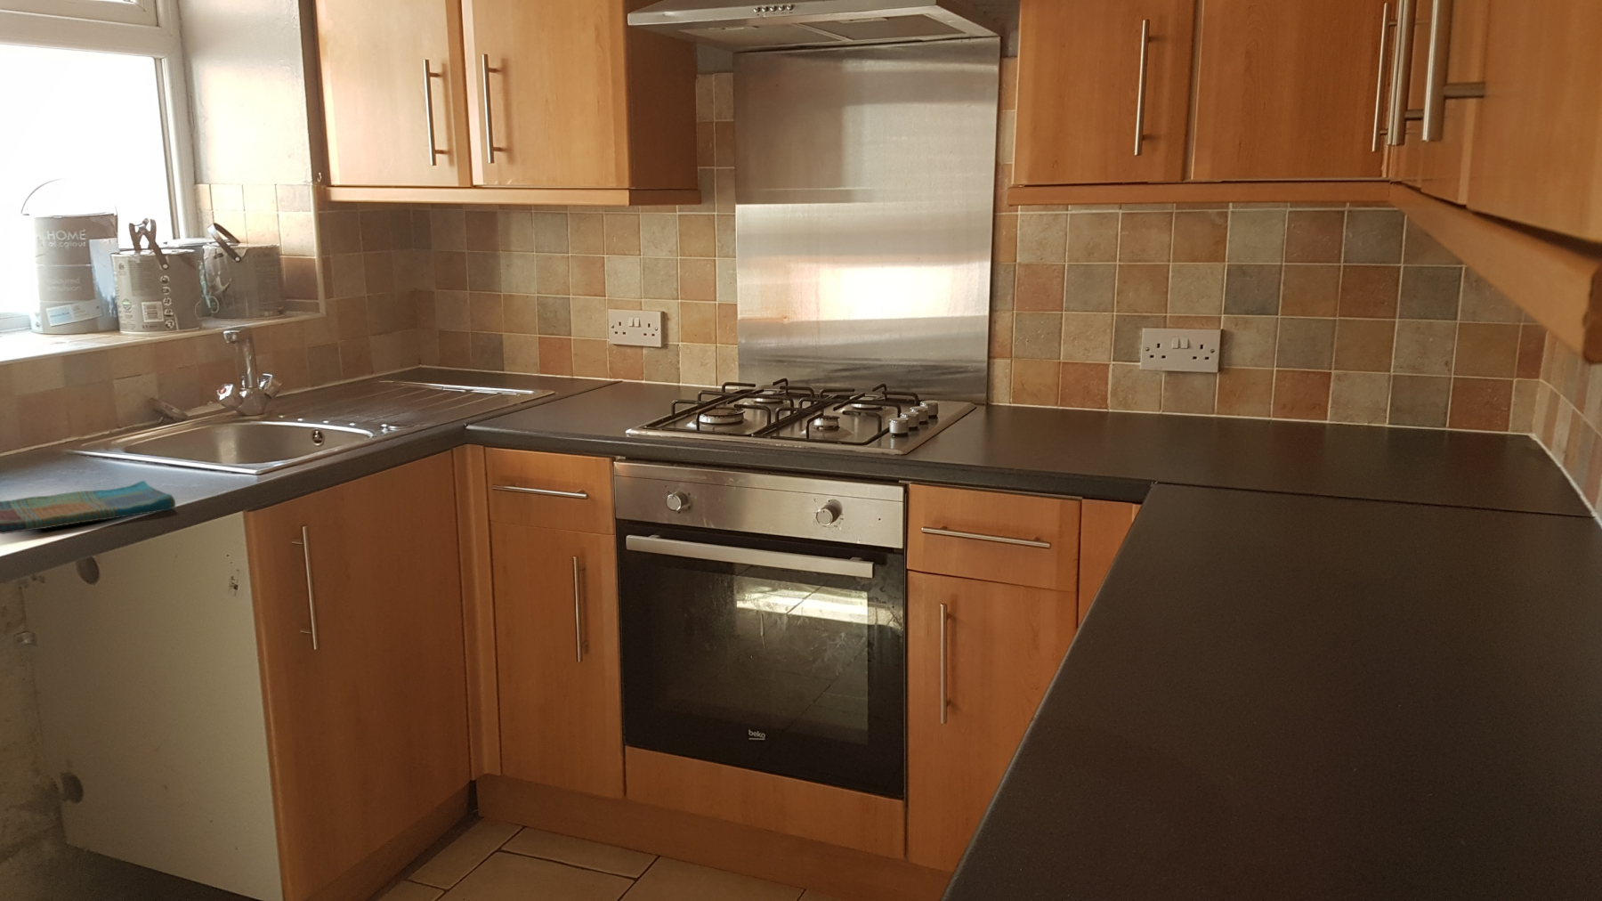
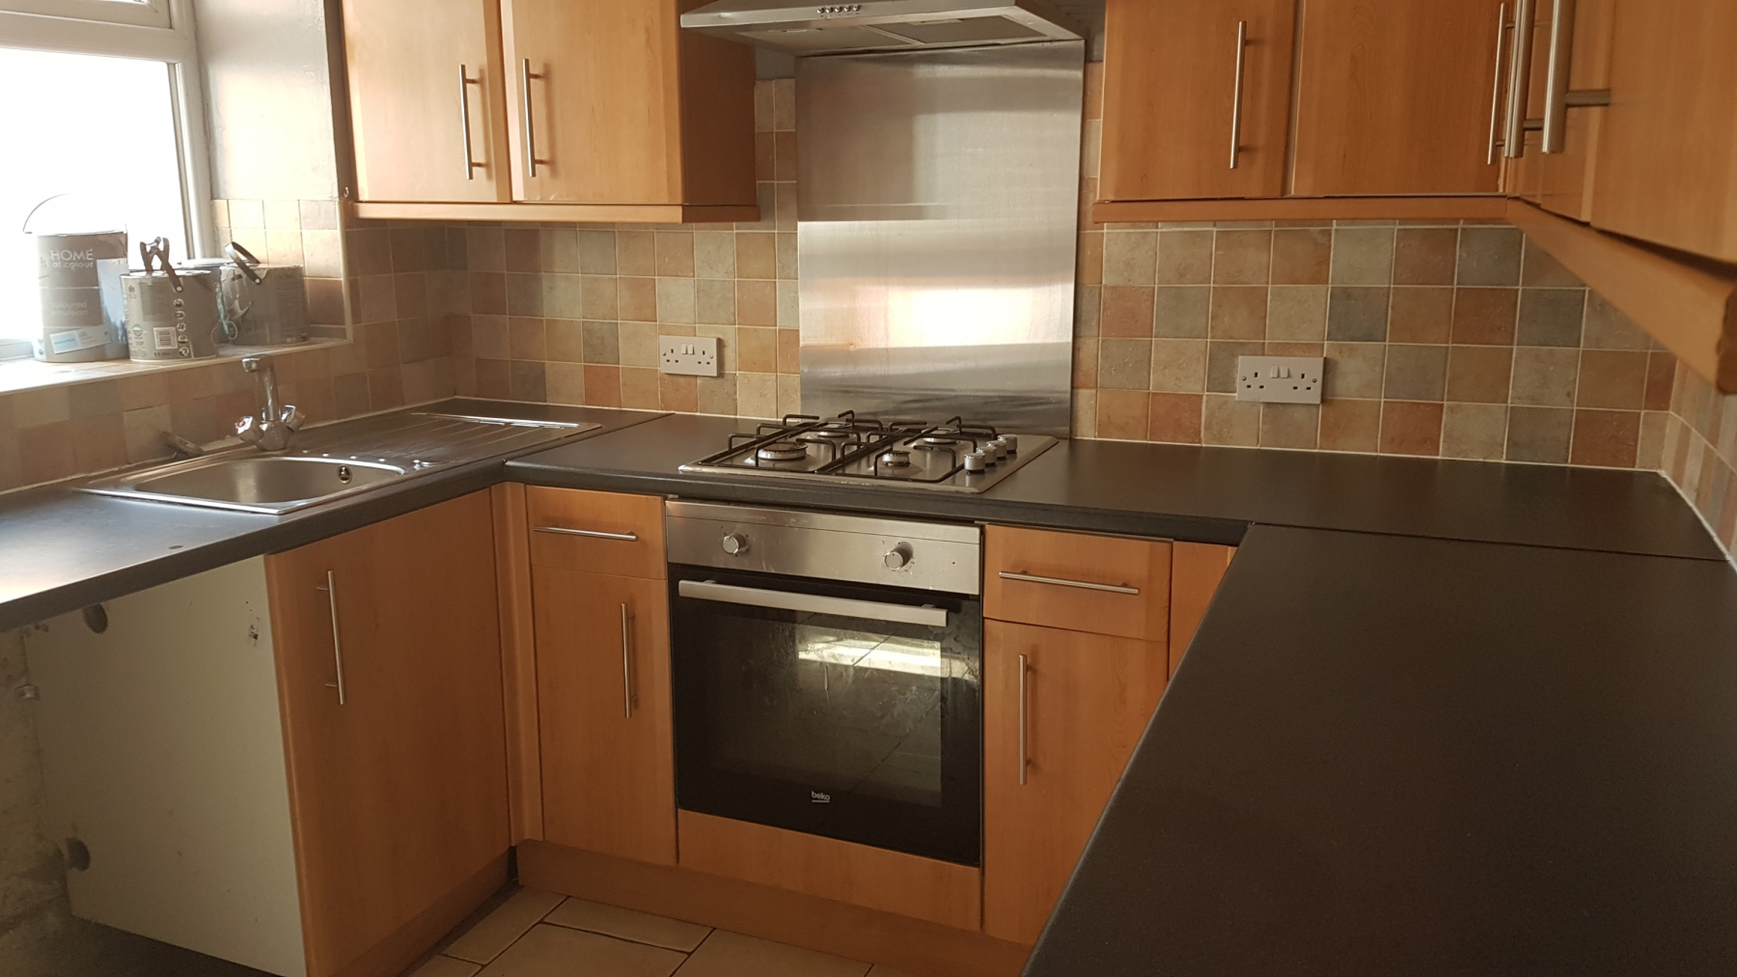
- dish towel (79, 505)
